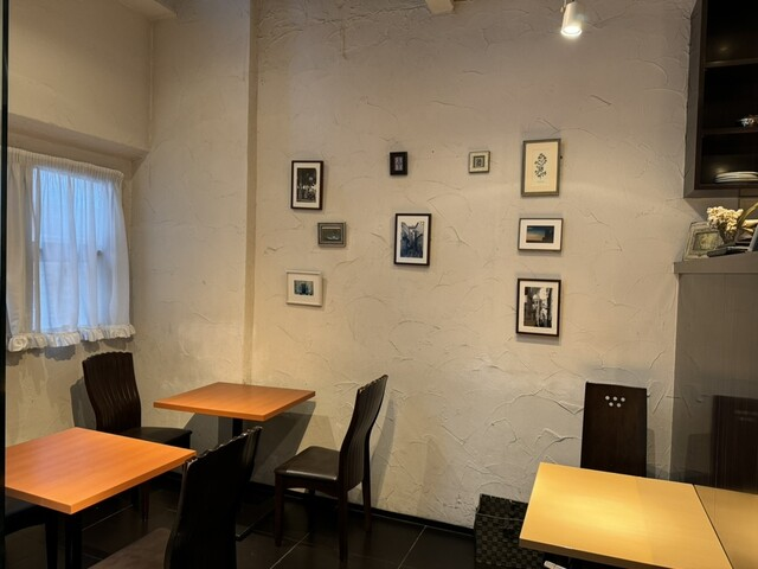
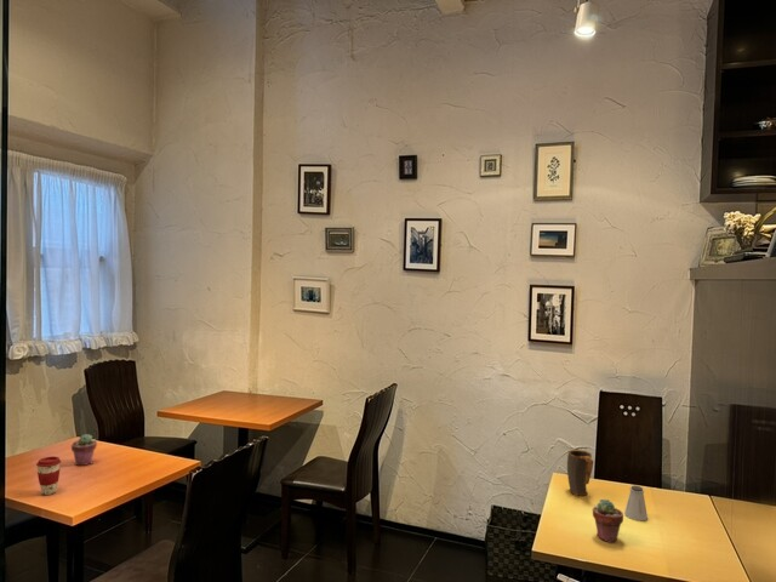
+ coffee cup (48, 475)
+ mug (581, 473)
+ saltshaker (635, 501)
+ potted succulent (84, 449)
+ potted succulent (607, 518)
